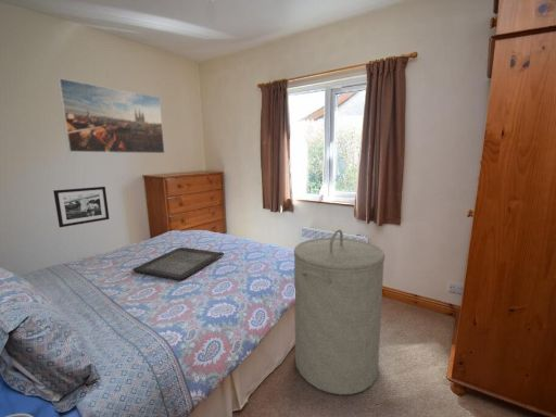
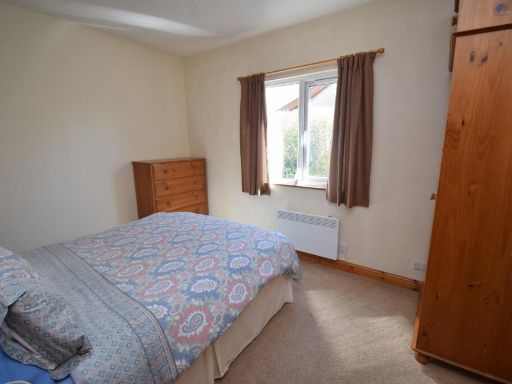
- laundry hamper (337, 299)
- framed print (118, 122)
- picture frame (83, 205)
- serving tray (180, 261)
